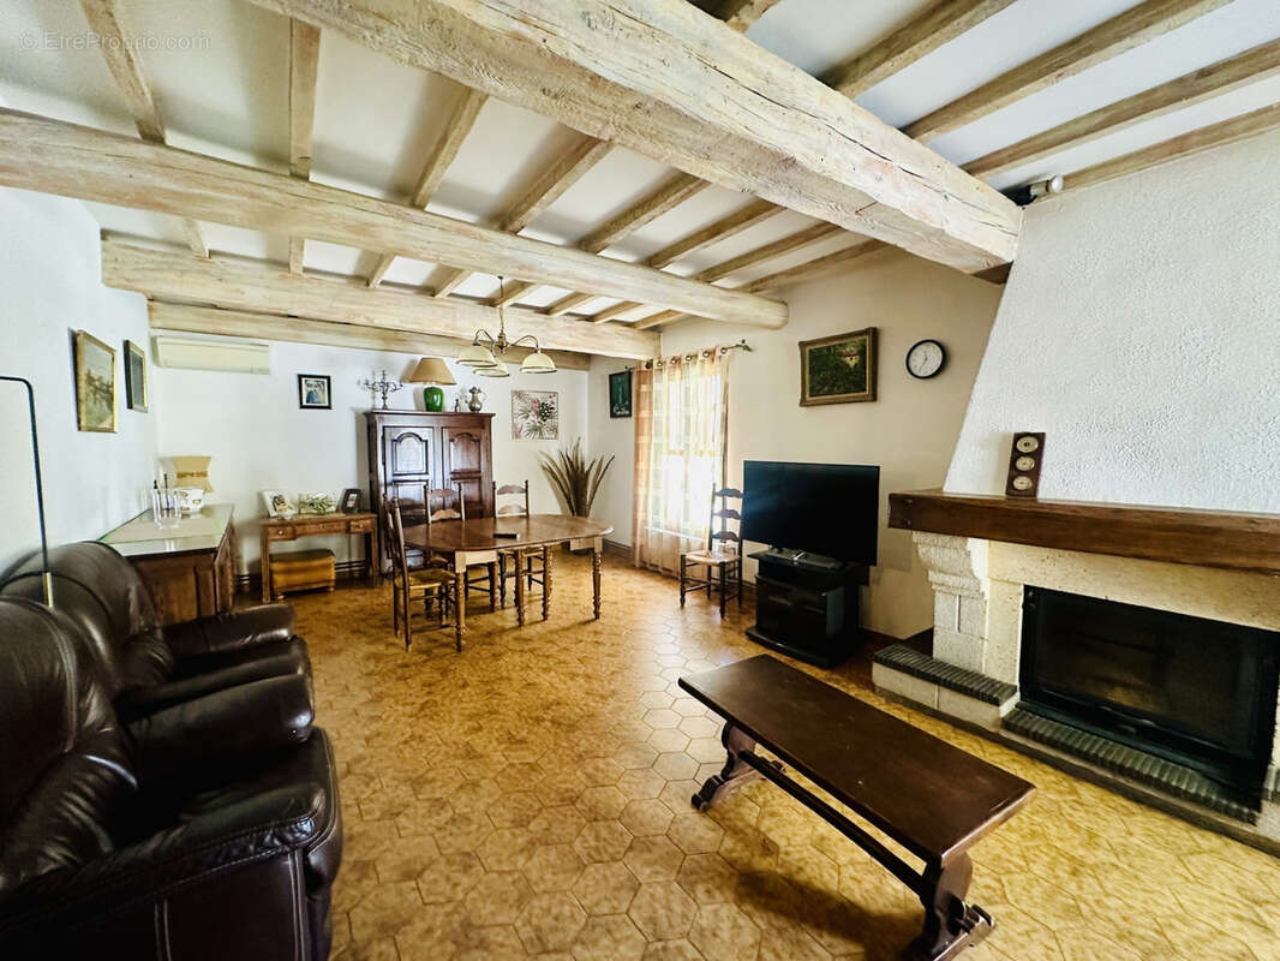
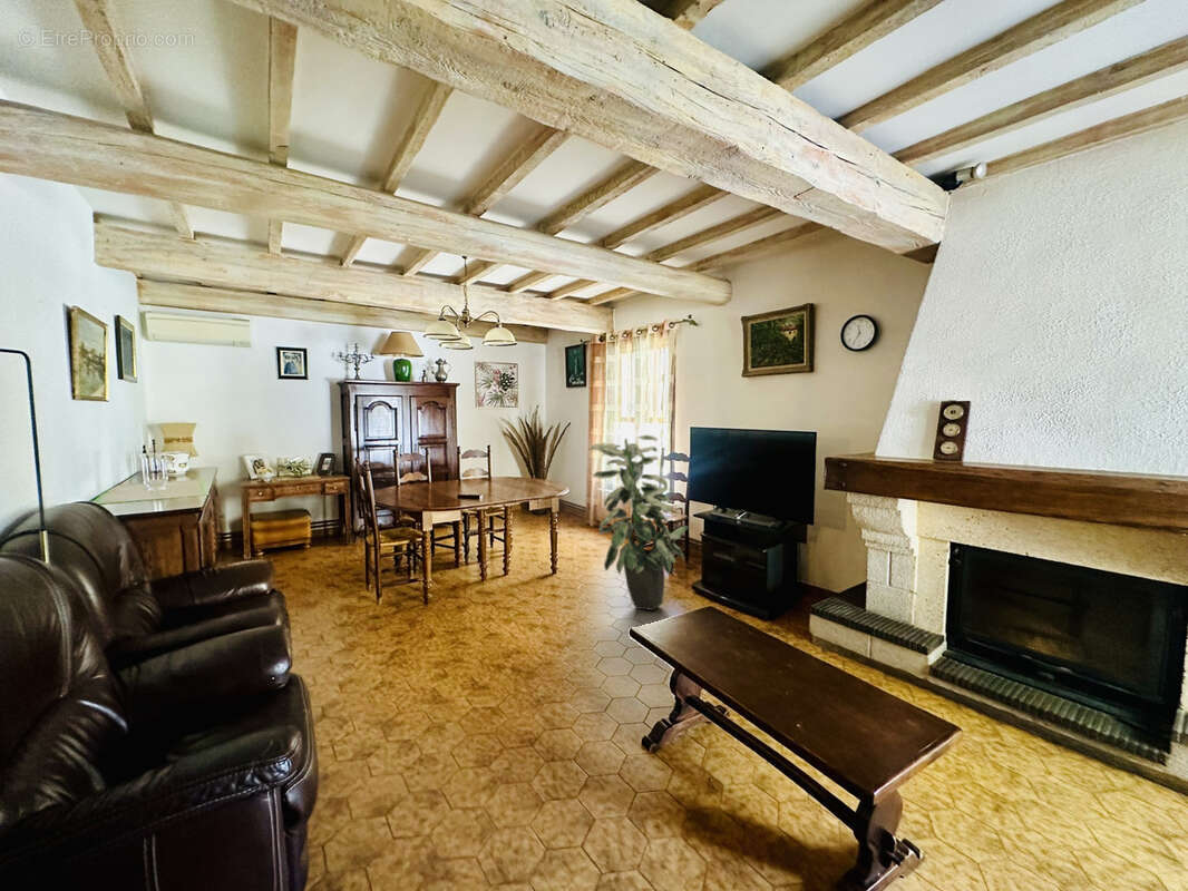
+ indoor plant (637, 521)
